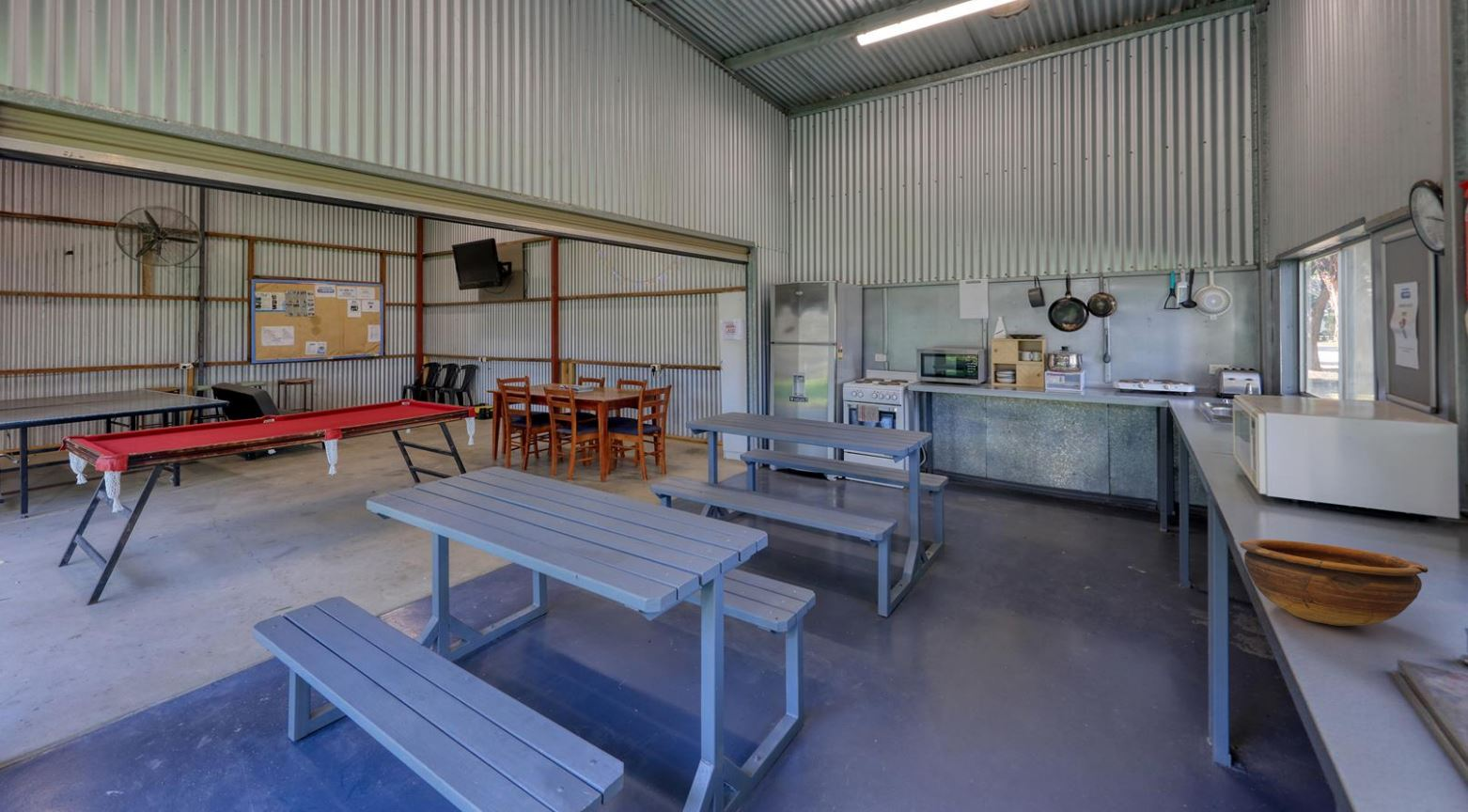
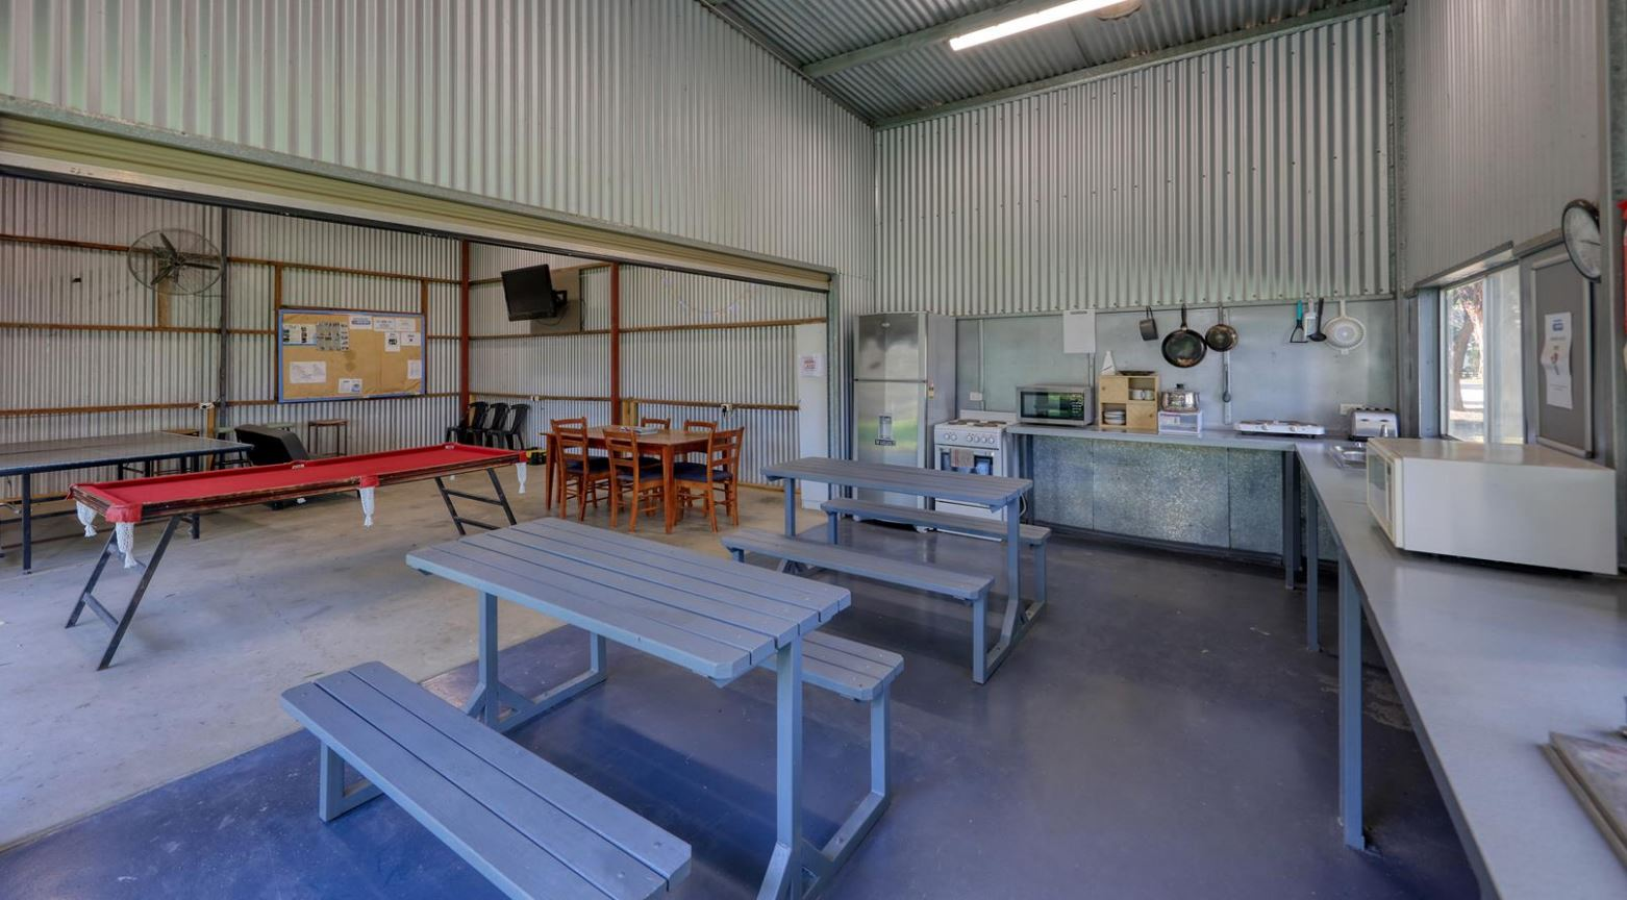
- bowl (1327, 584)
